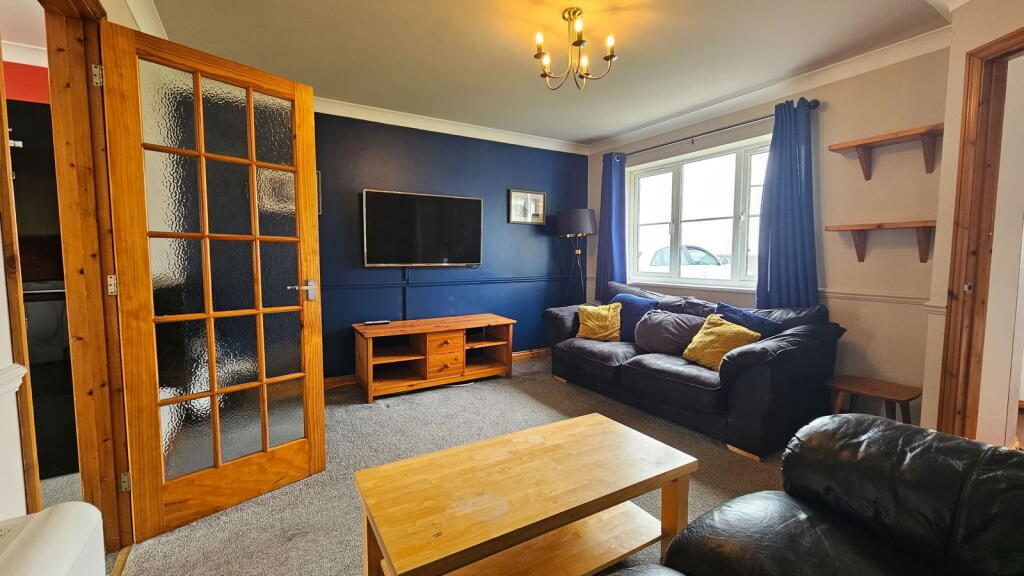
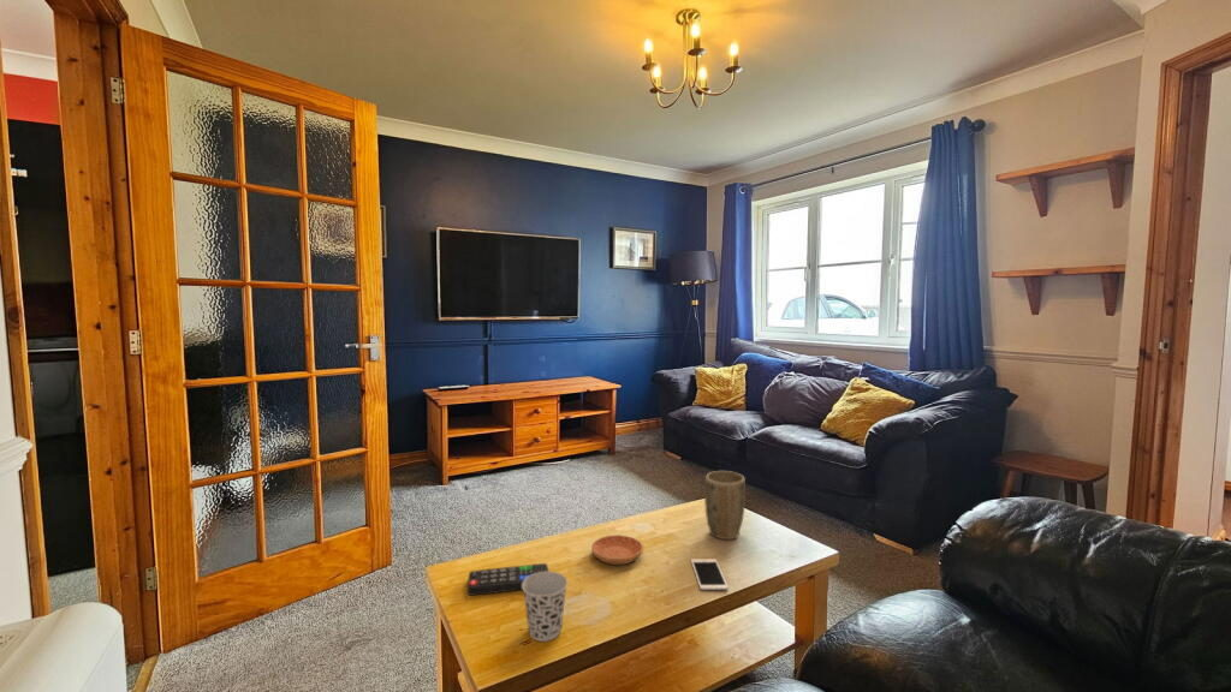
+ saucer (617, 550)
+ plant pot (724, 505)
+ remote control (509, 578)
+ cup (545, 607)
+ cell phone (708, 573)
